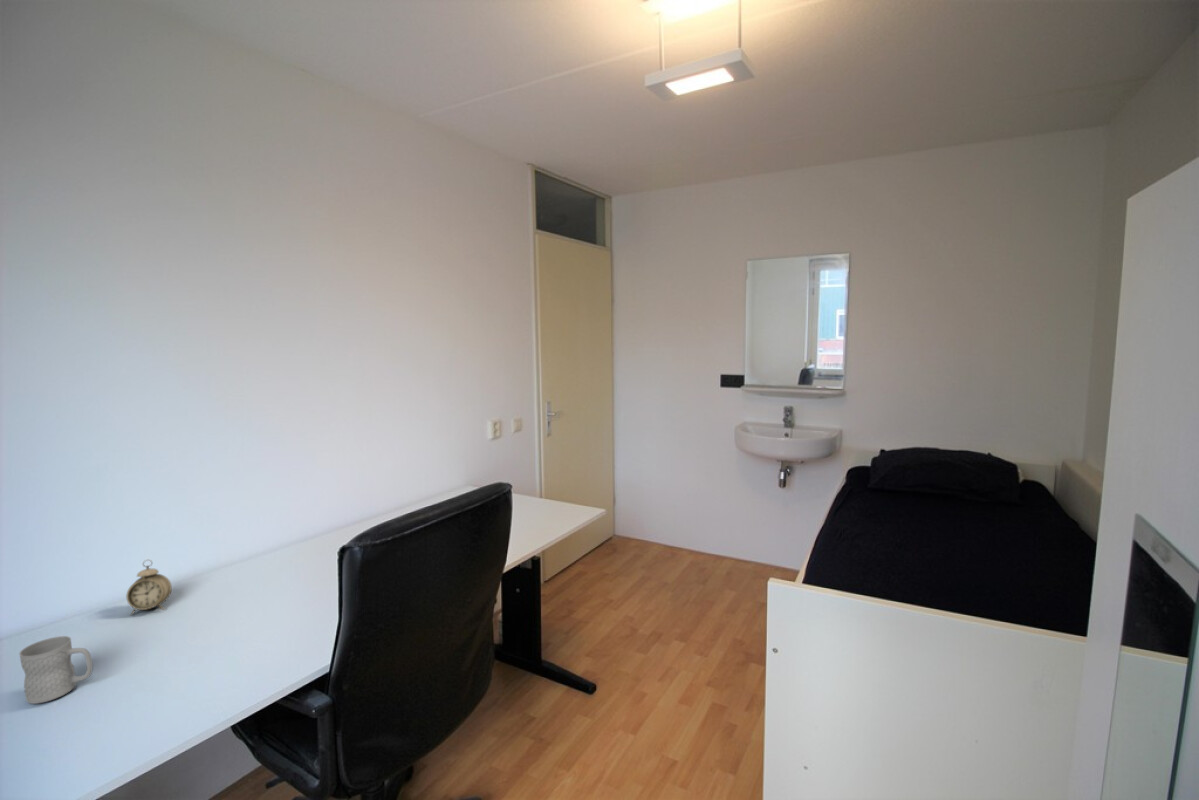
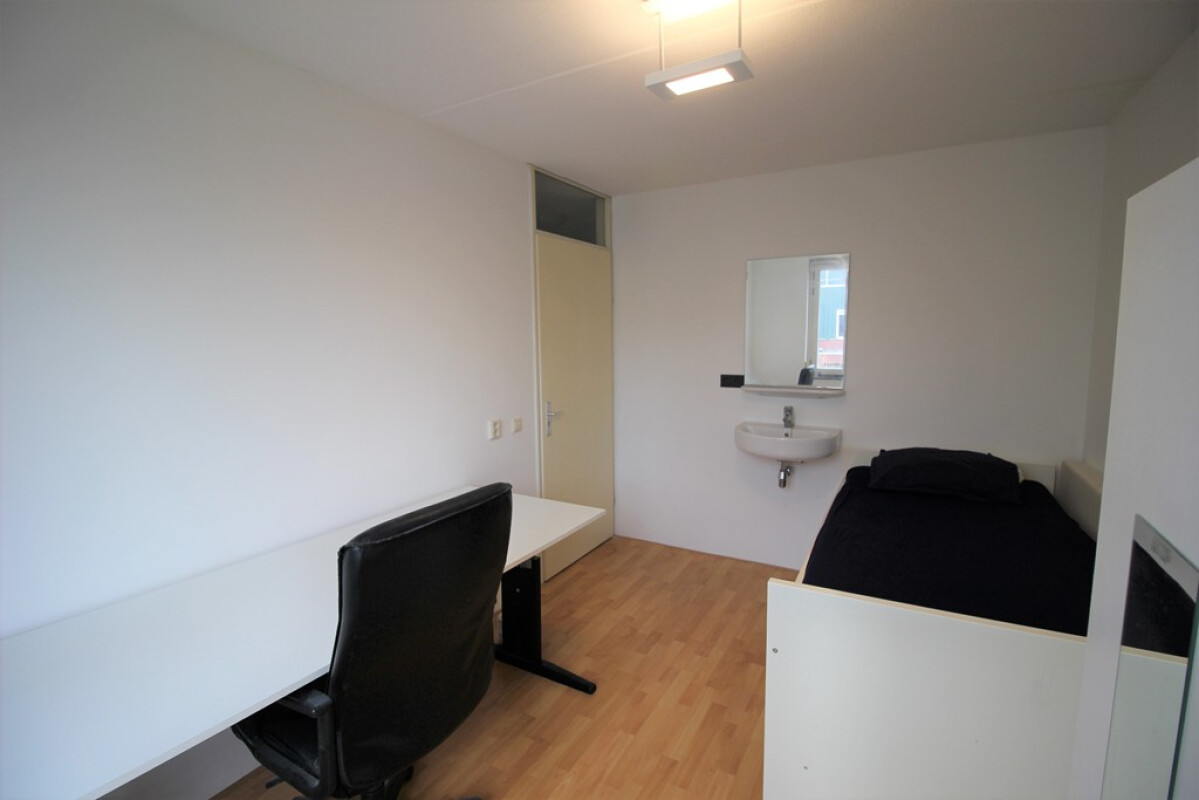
- mug (59, 667)
- alarm clock (147, 585)
